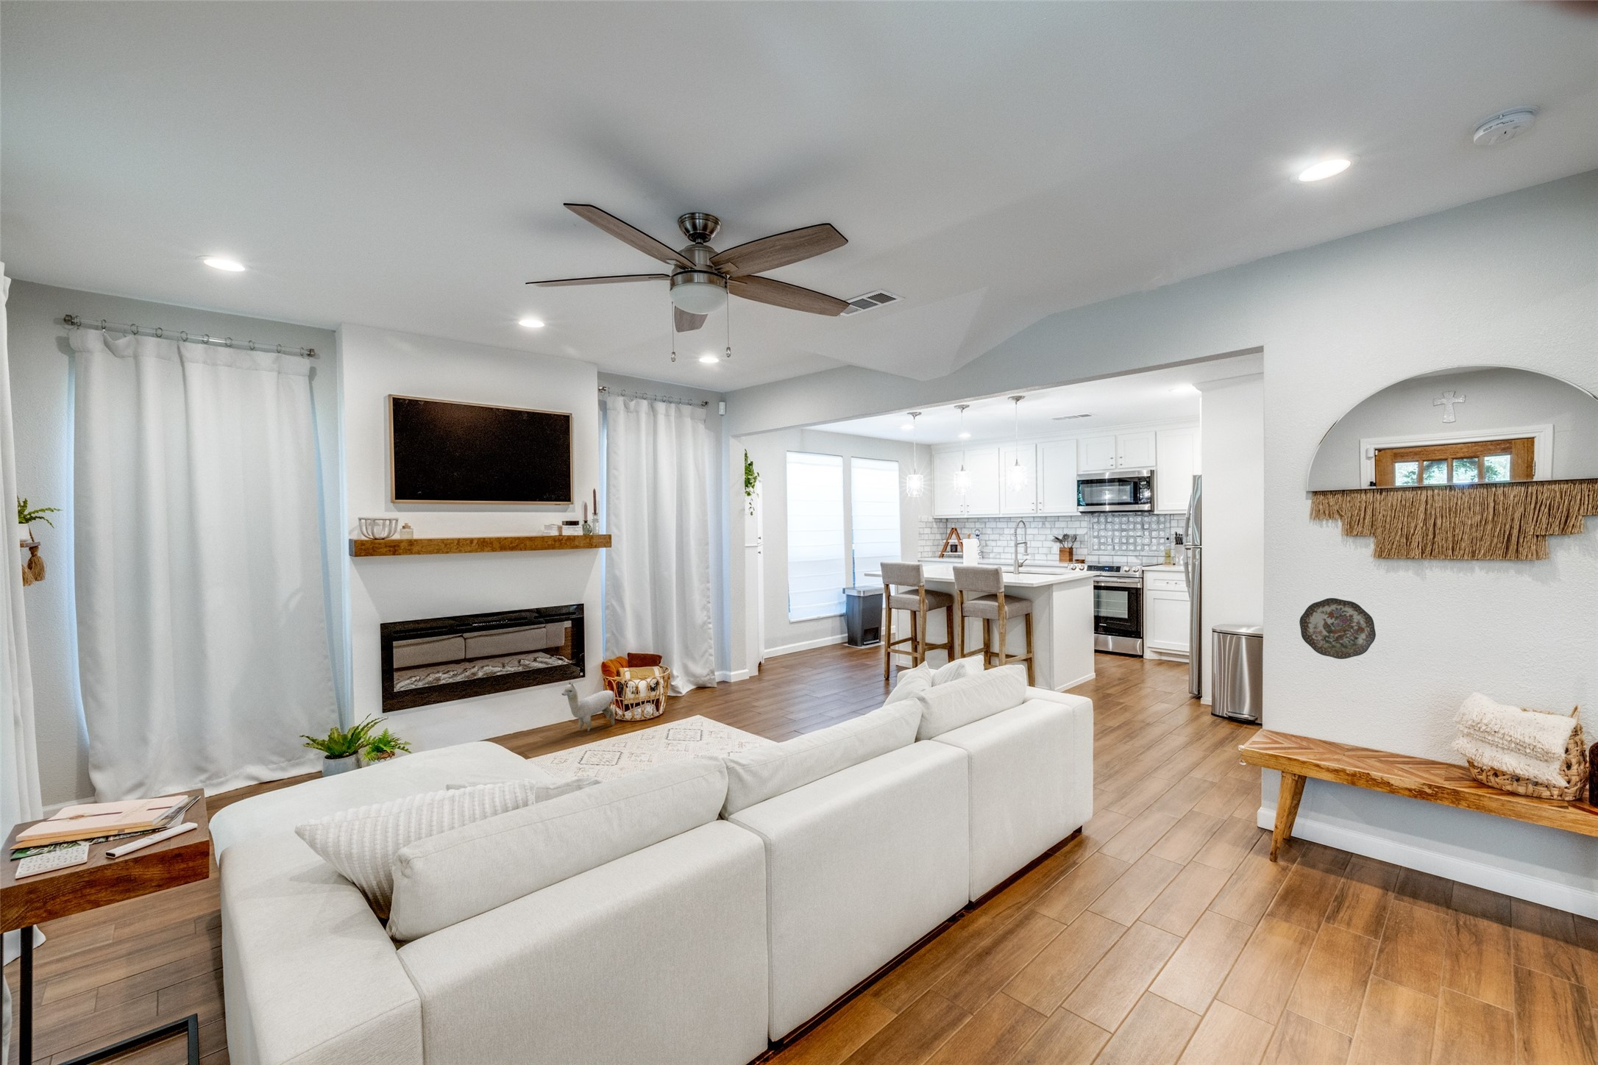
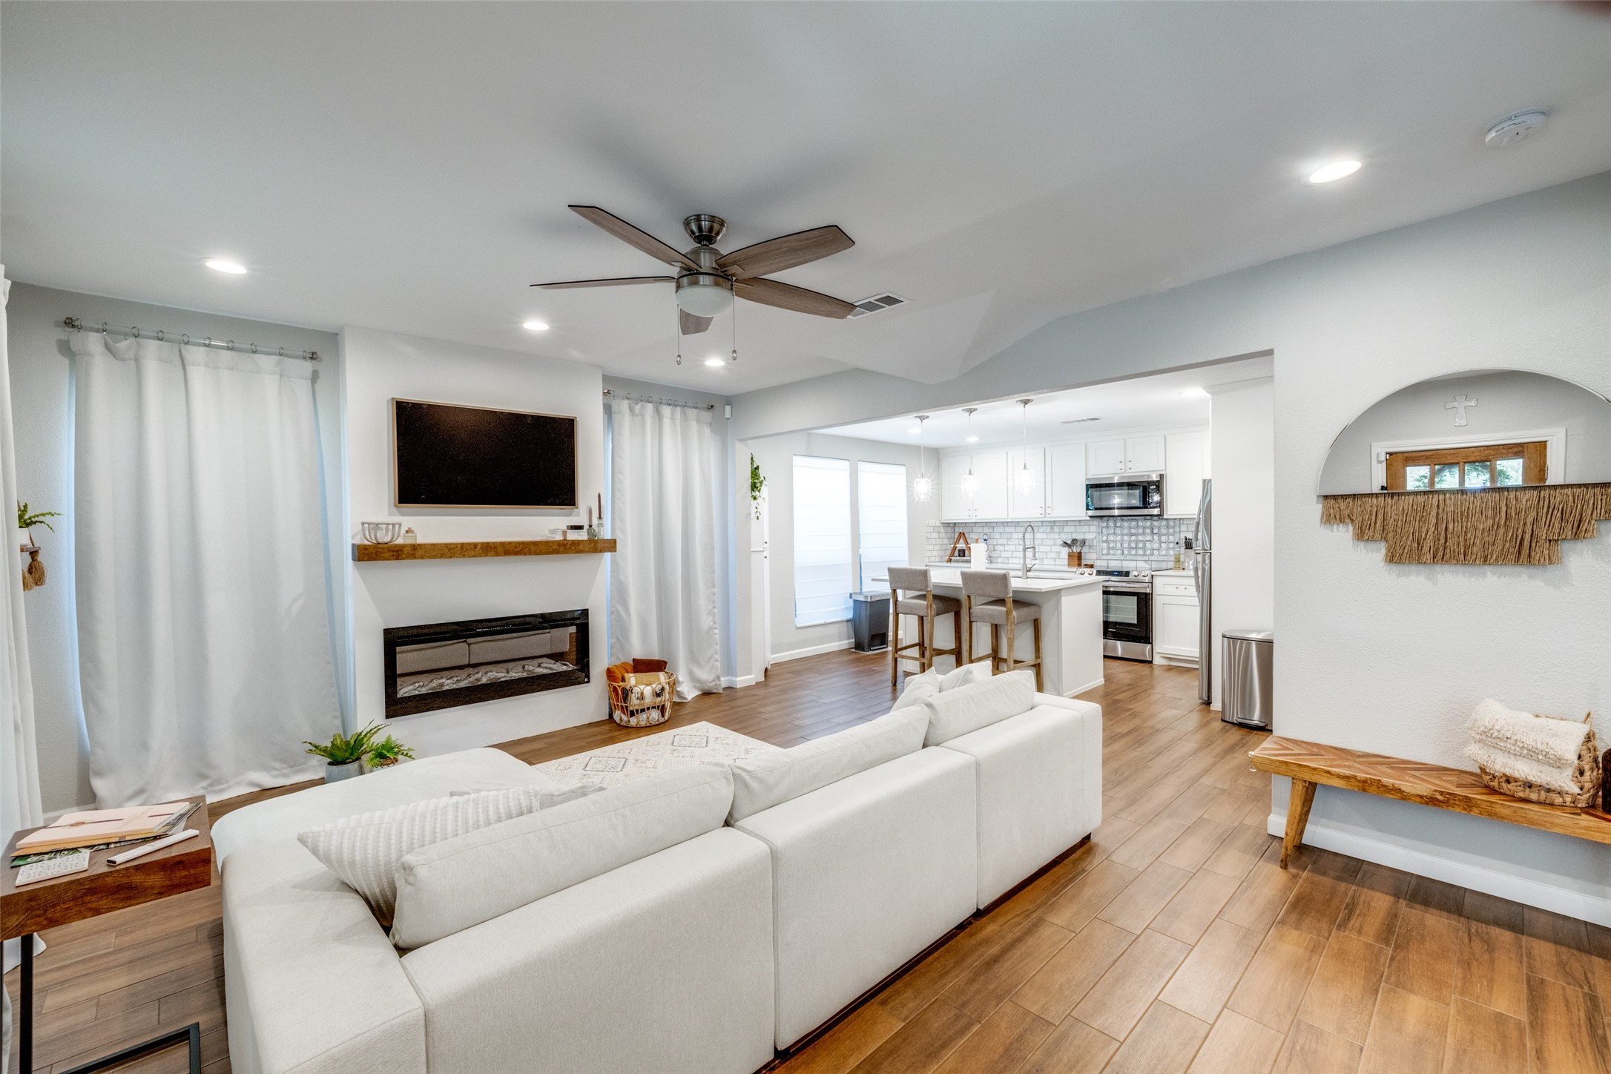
- decorative plate (1336, 628)
- plush toy (587, 704)
